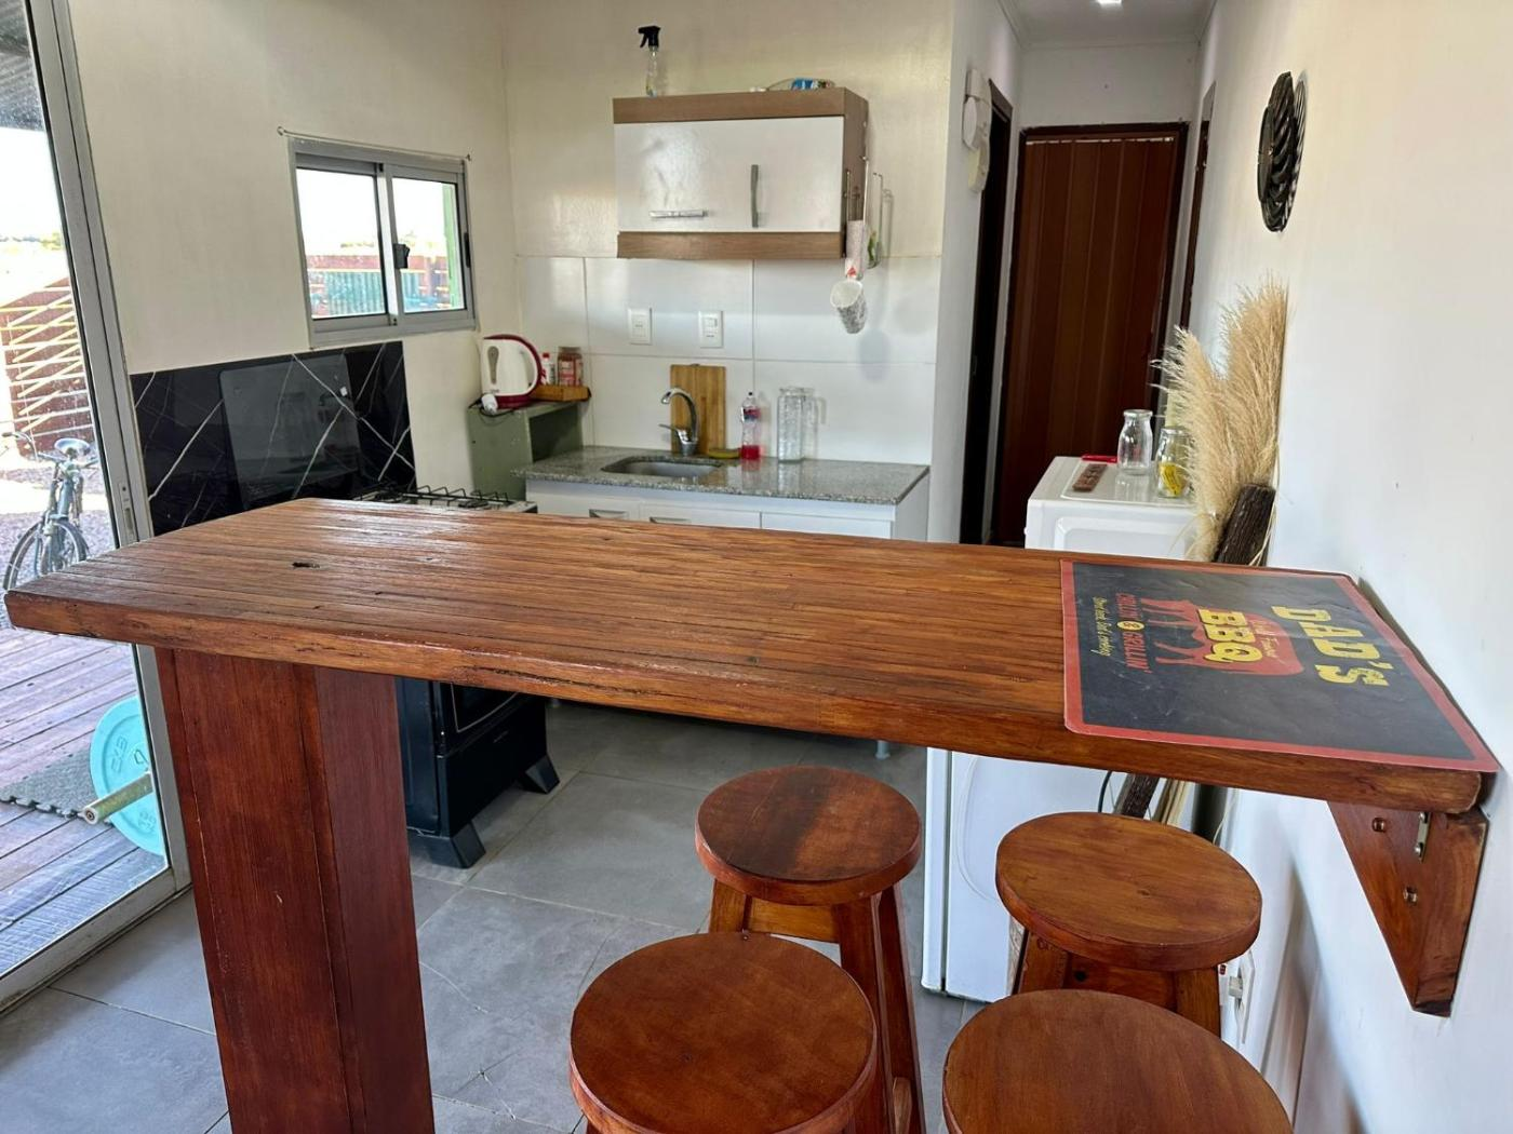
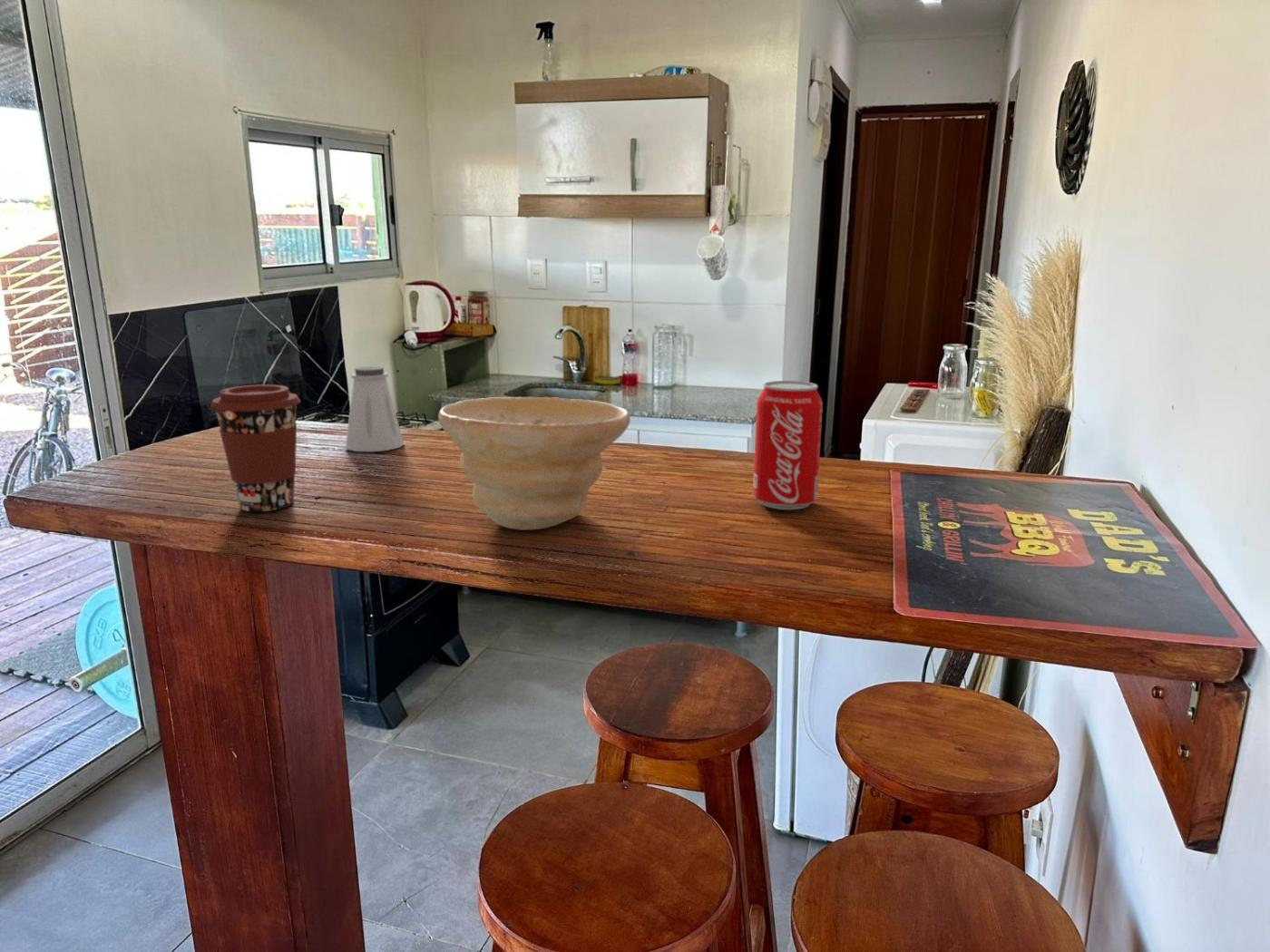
+ bowl (536, 462)
+ coffee cup (260, 448)
+ beverage can (786, 444)
+ saltshaker (372, 407)
